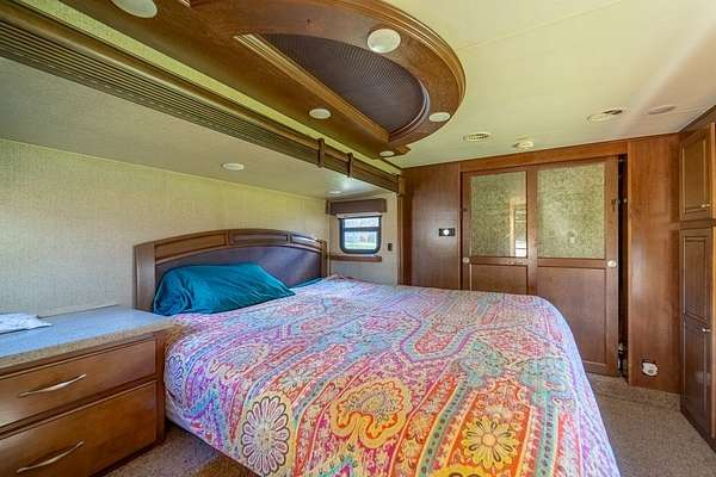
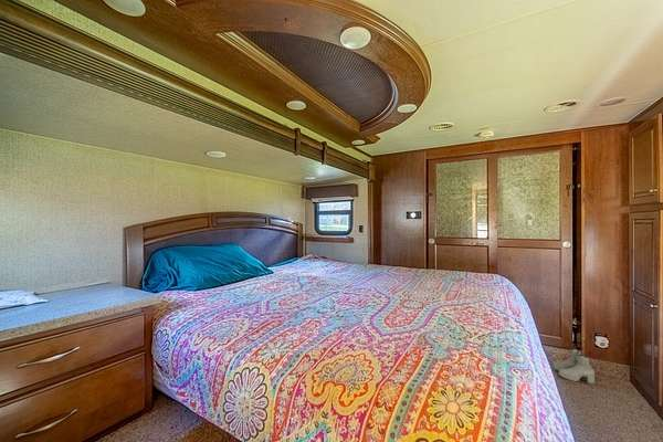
+ boots (572, 364)
